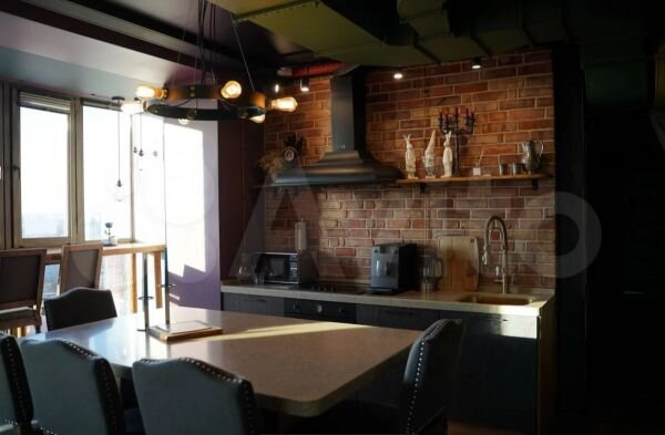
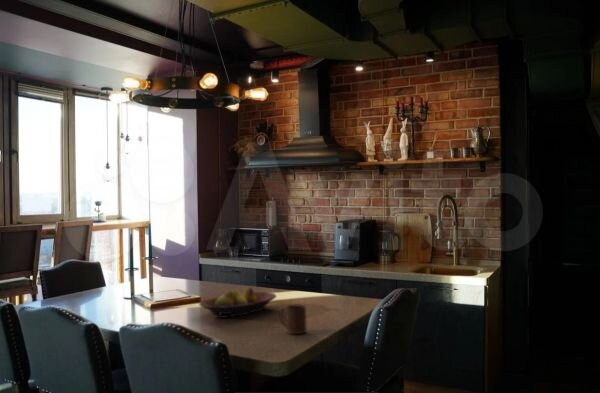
+ cup (293, 319)
+ fruit bowl (239, 300)
